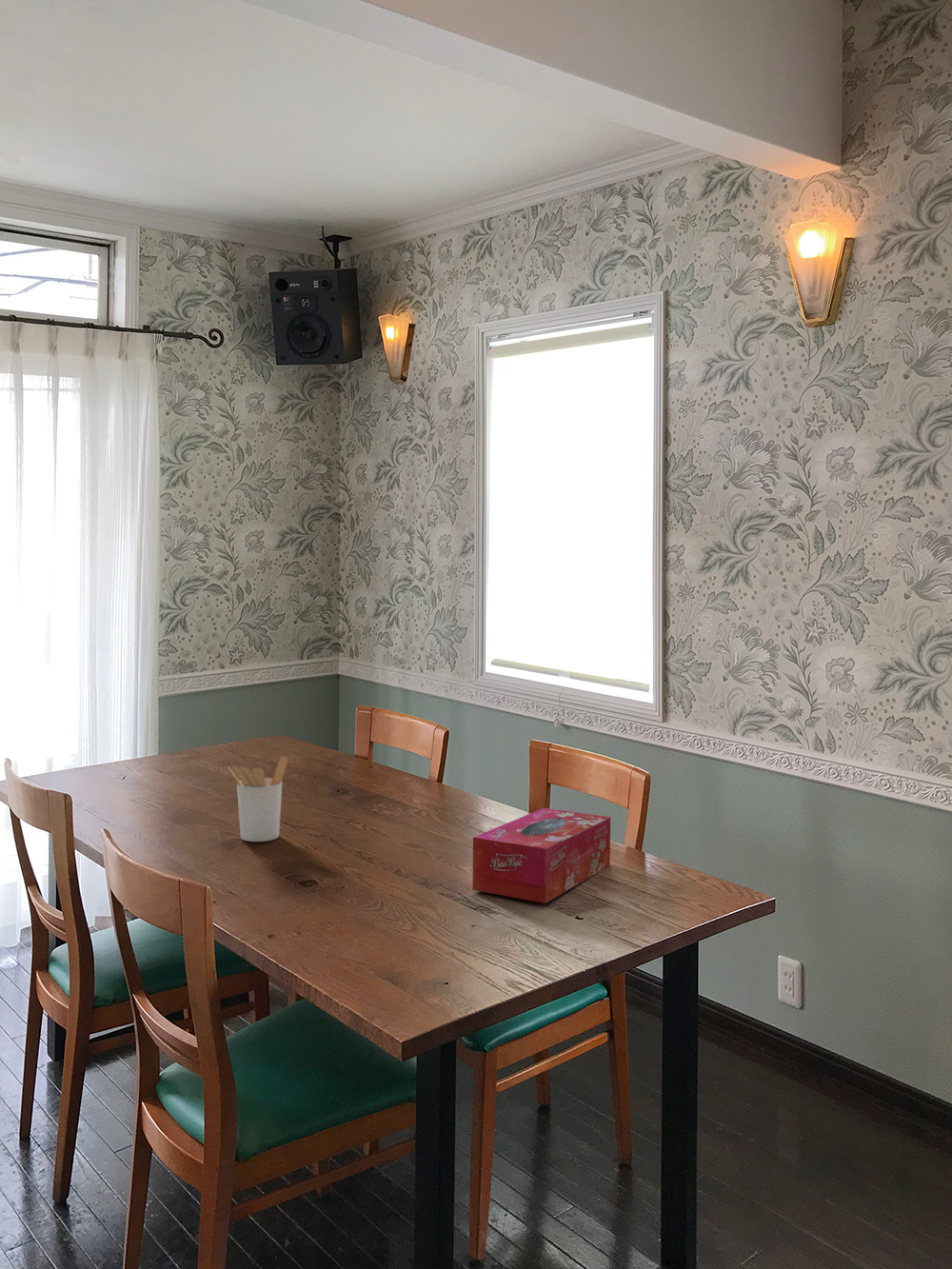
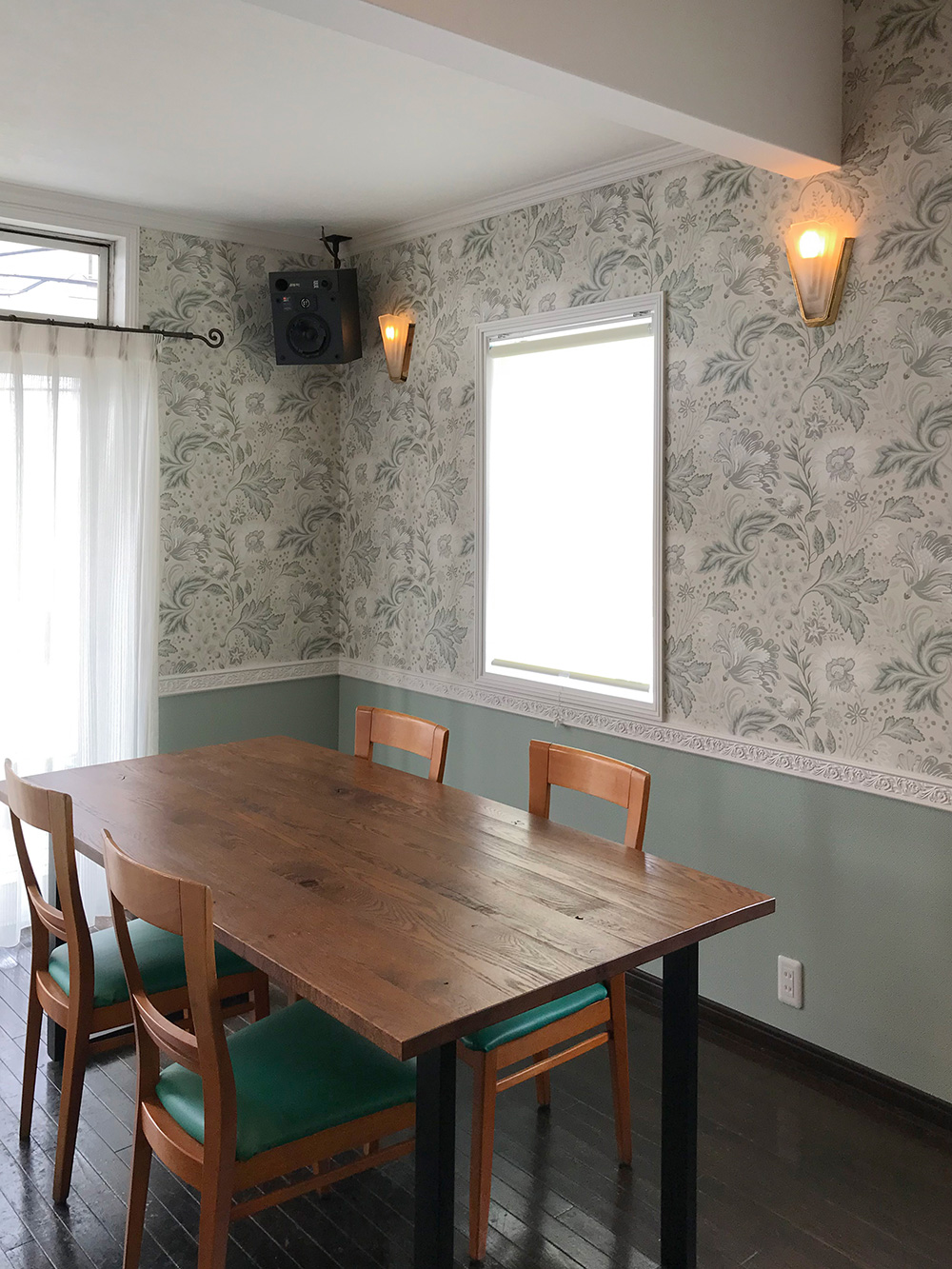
- tissue box (544, 851)
- utensil holder (256, 799)
